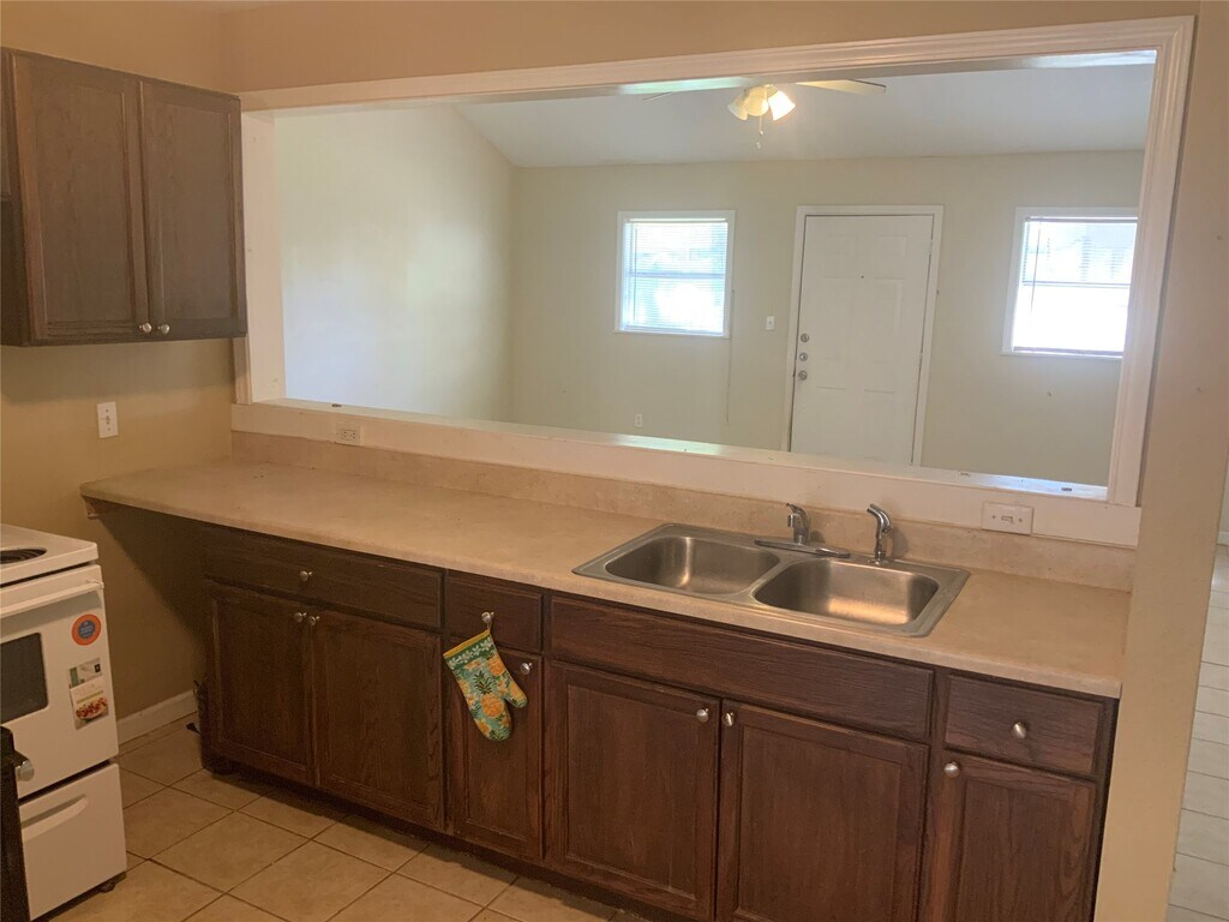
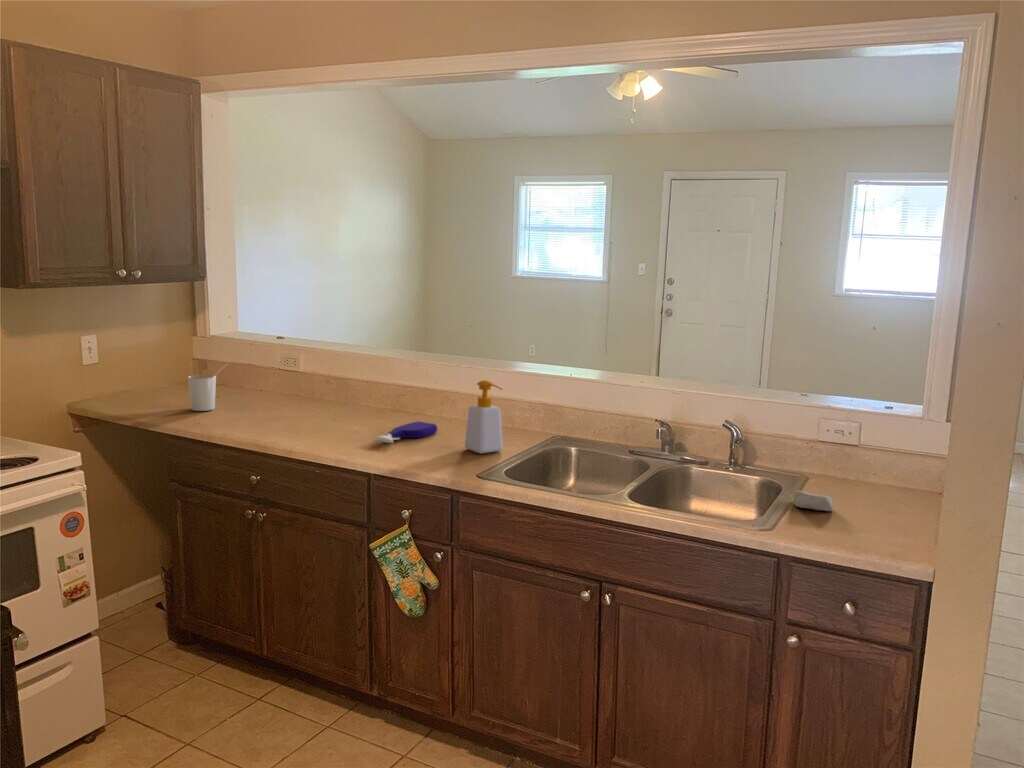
+ soap bottle (488, 416)
+ utensil holder (209, 384)
+ spray bottle (405, 432)
+ soap bar (813, 499)
